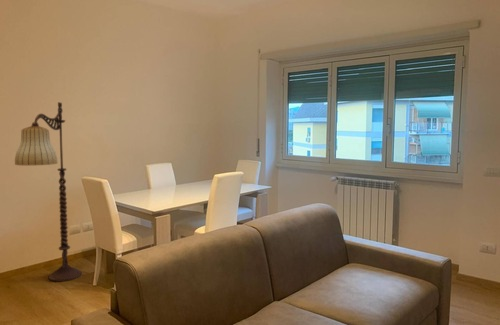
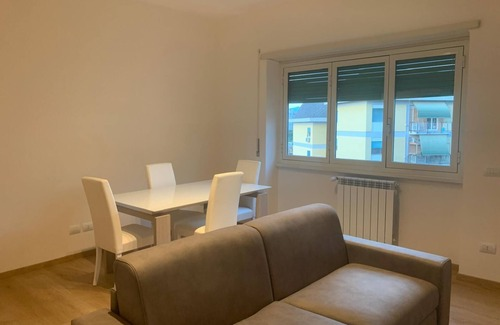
- floor lamp (59, 194)
